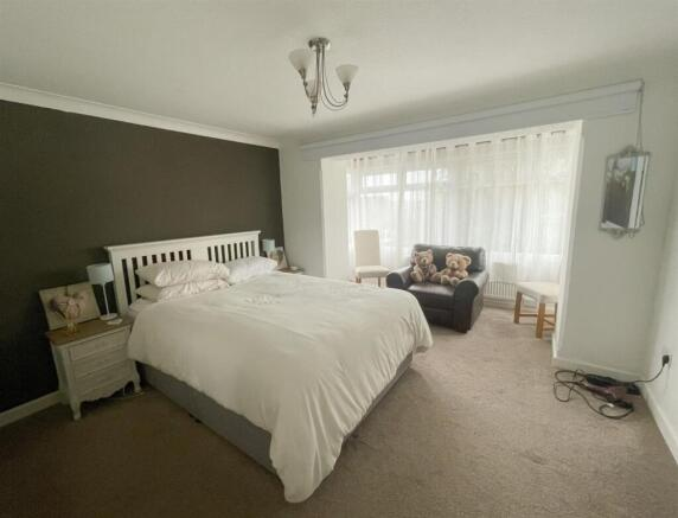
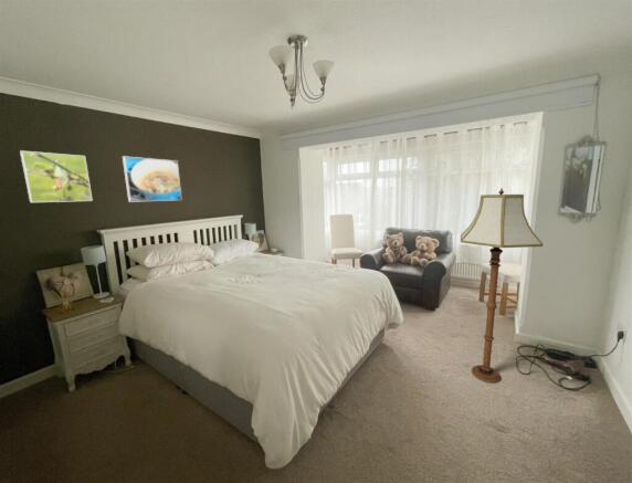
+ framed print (59, 178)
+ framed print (154, 180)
+ floor lamp (493, 286)
